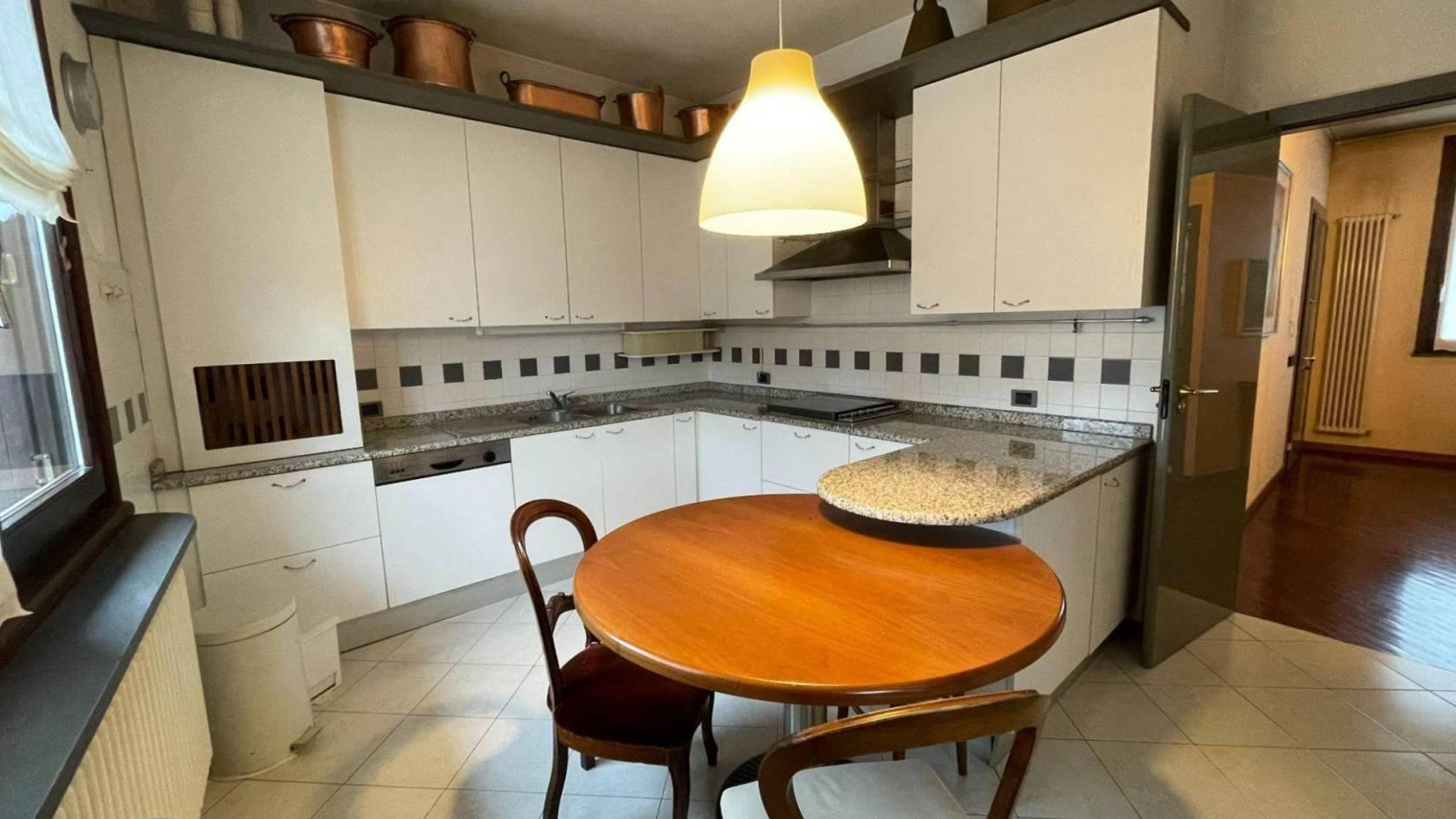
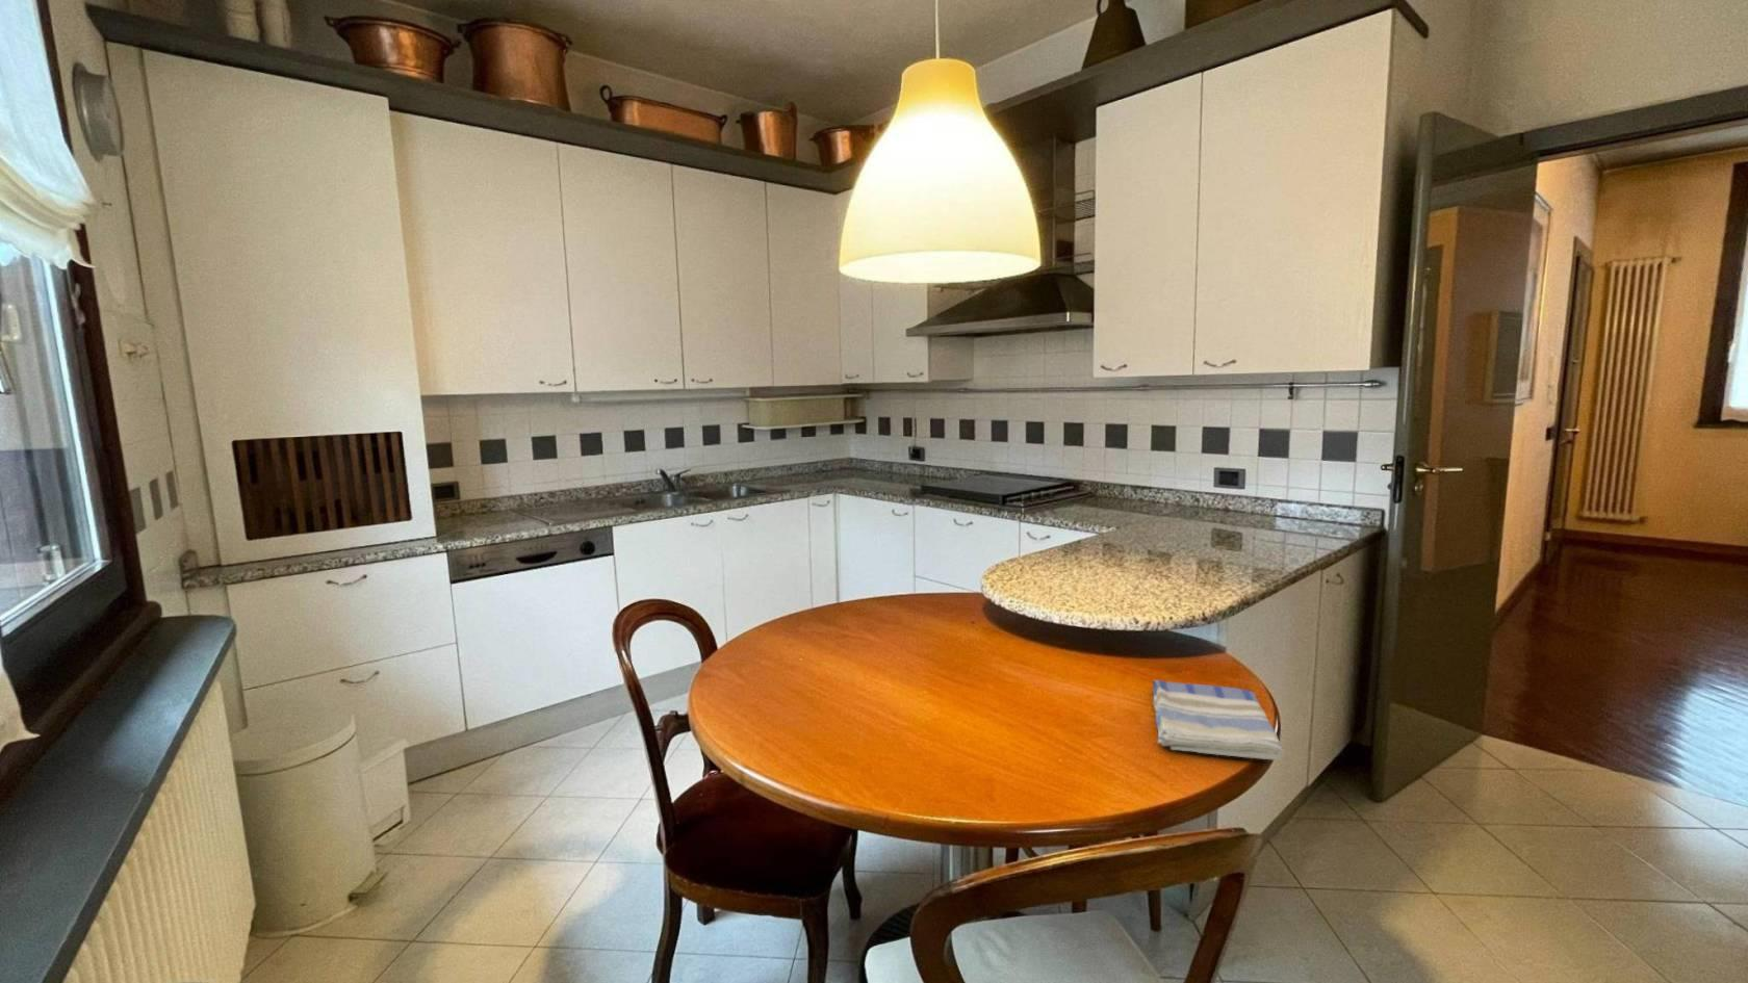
+ dish towel (1210, 714)
